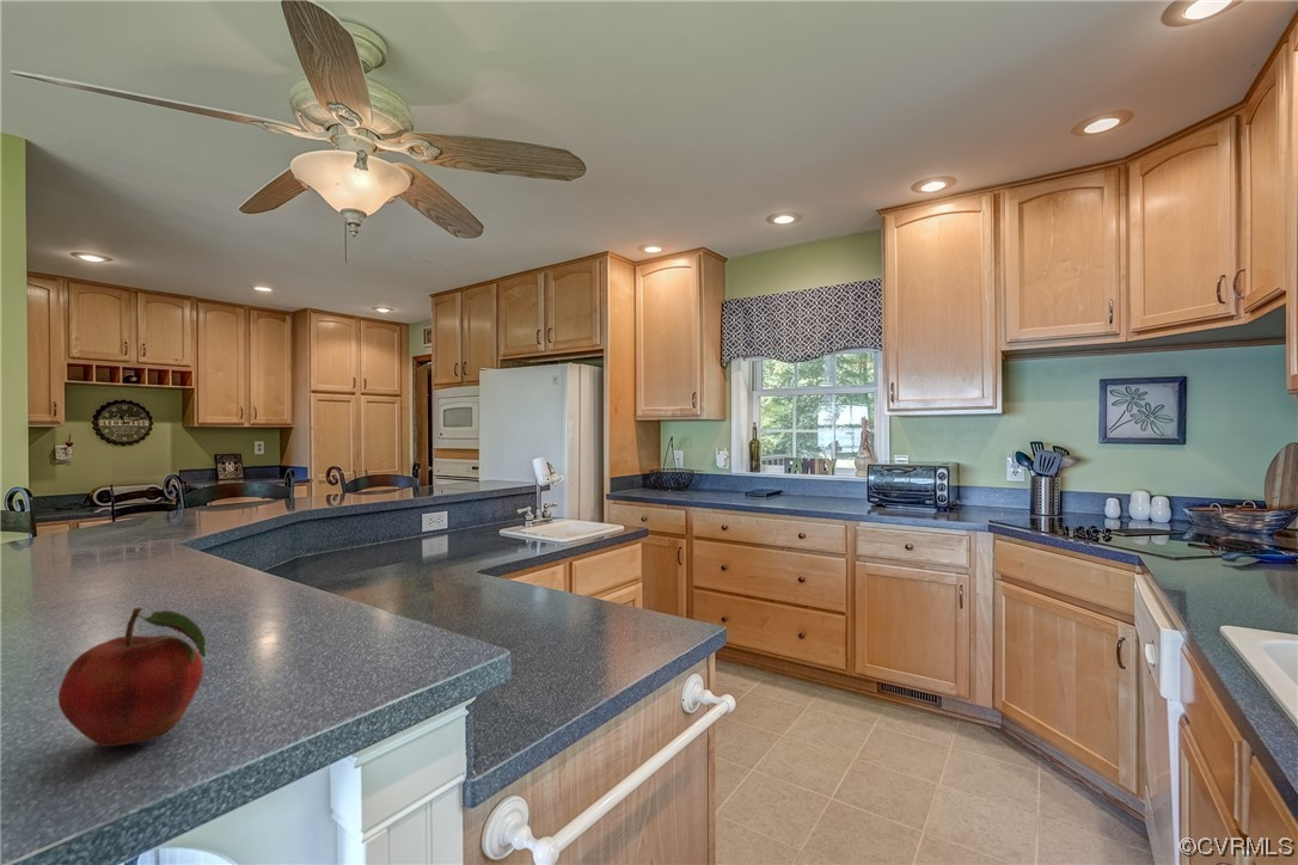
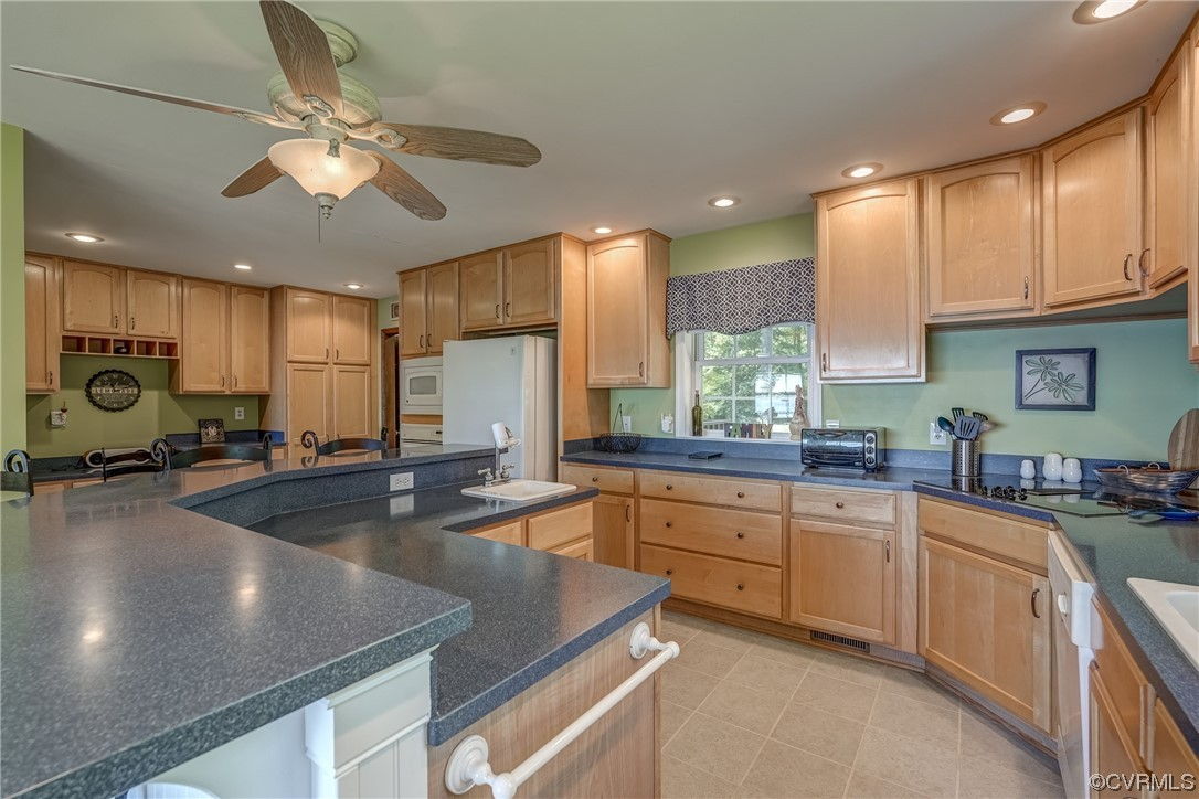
- fruit (143, 674)
